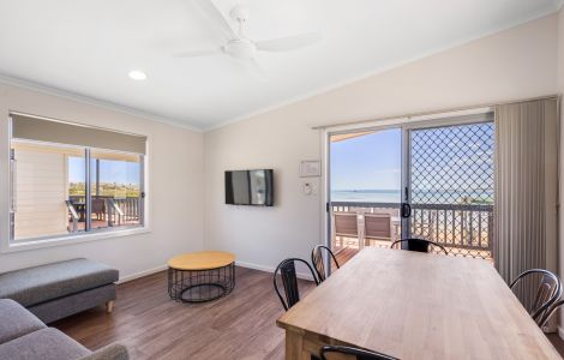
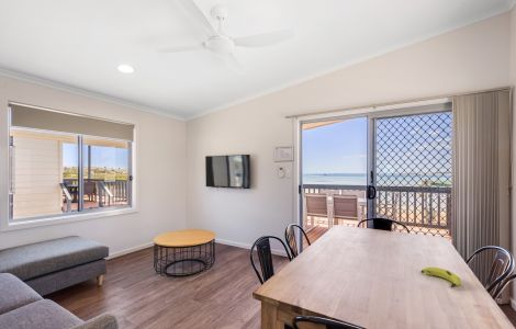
+ banana (439, 275)
